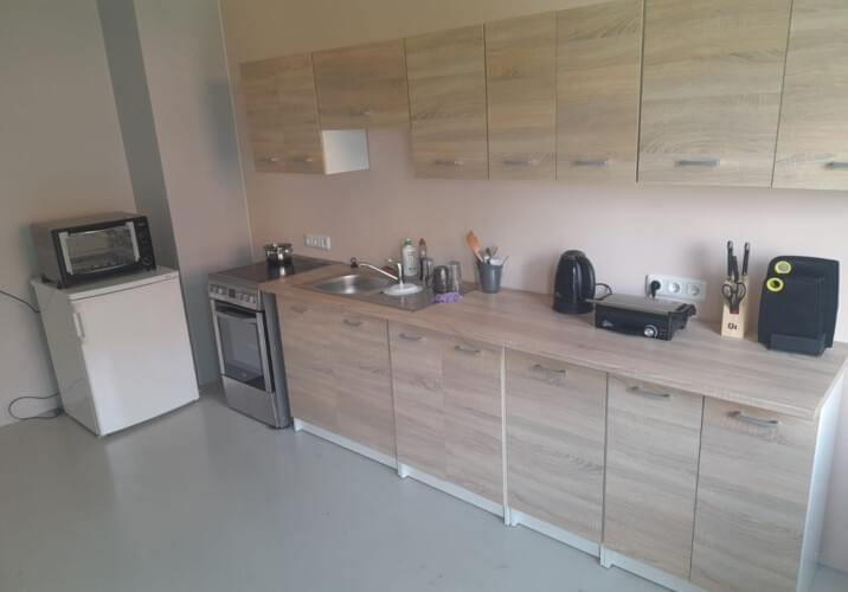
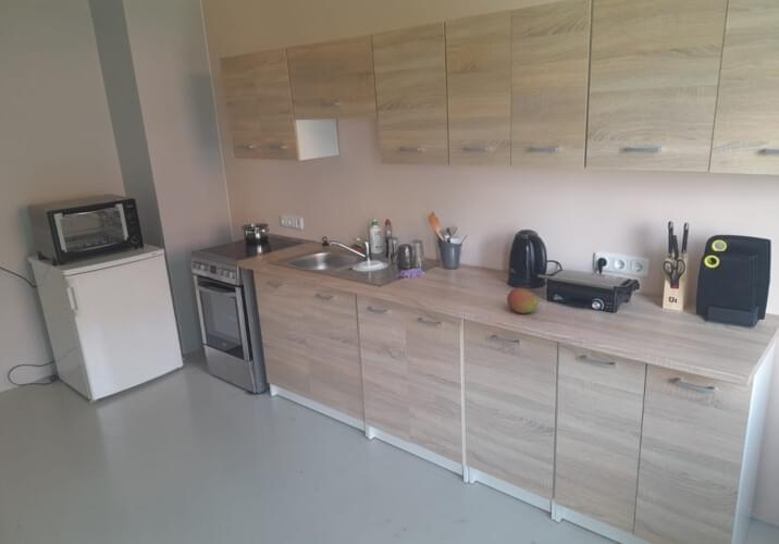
+ fruit (521, 300)
